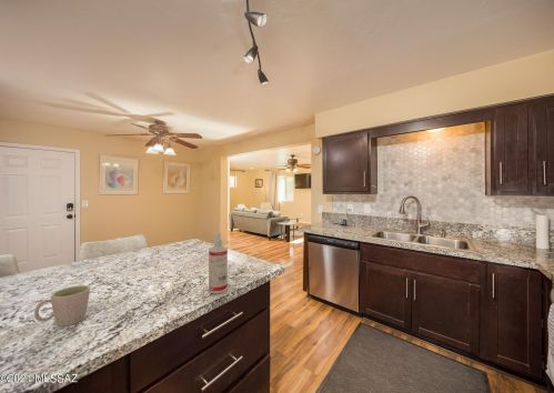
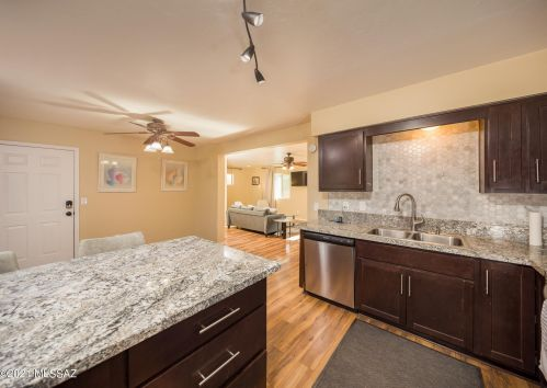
- spray bottle (218, 261)
- mug (63, 308)
